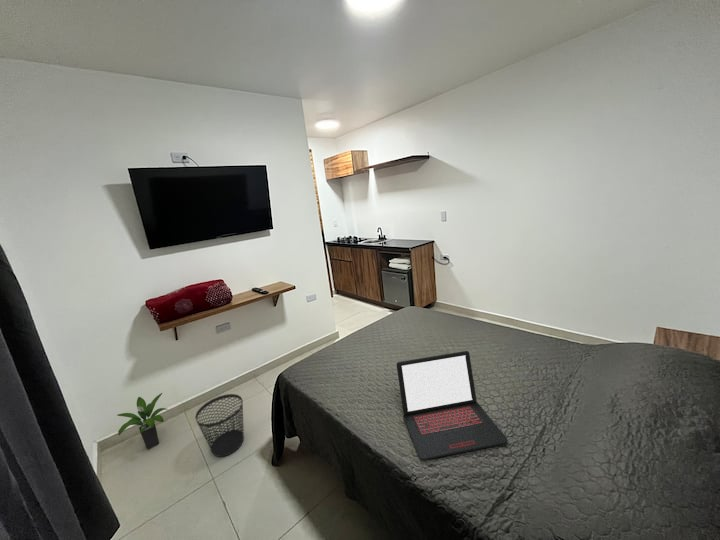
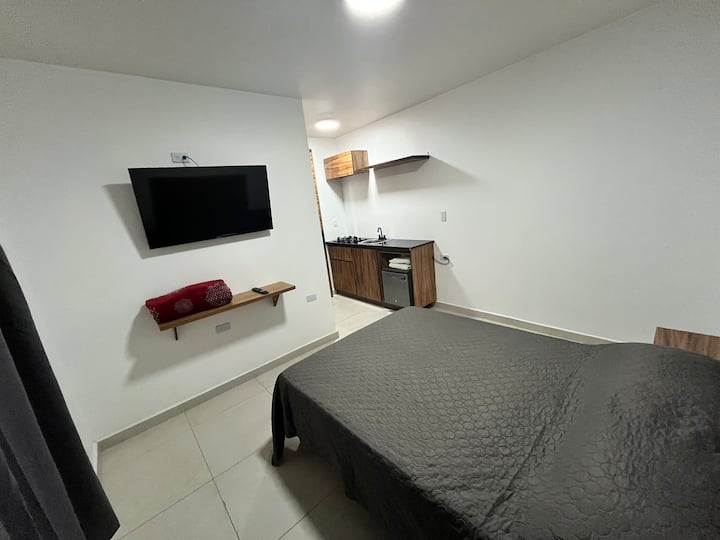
- wastebasket (224, 426)
- potted plant (145, 424)
- laptop (447, 399)
